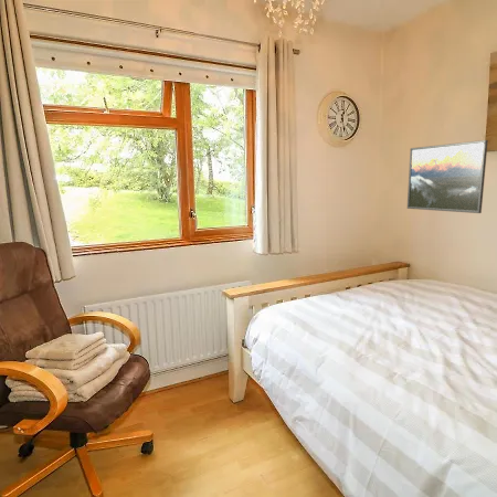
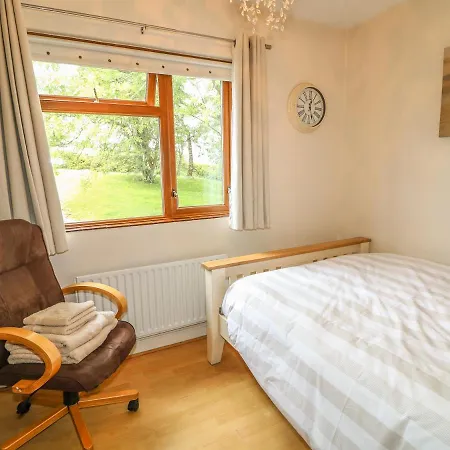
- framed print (443, 178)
